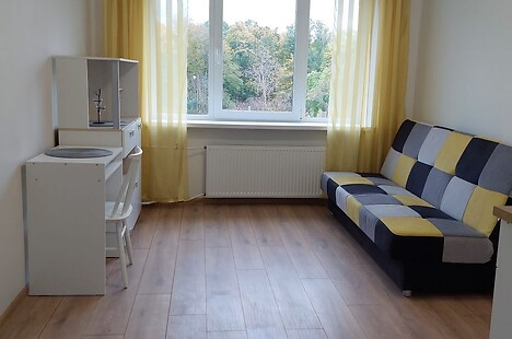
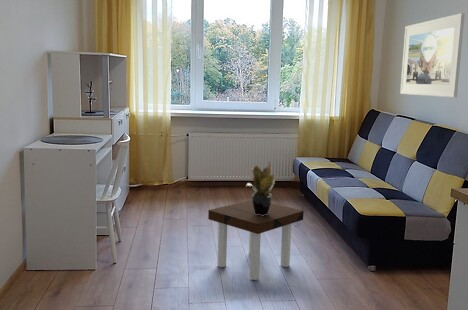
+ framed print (428, 58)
+ side table (255, 238)
+ potted plant (261, 185)
